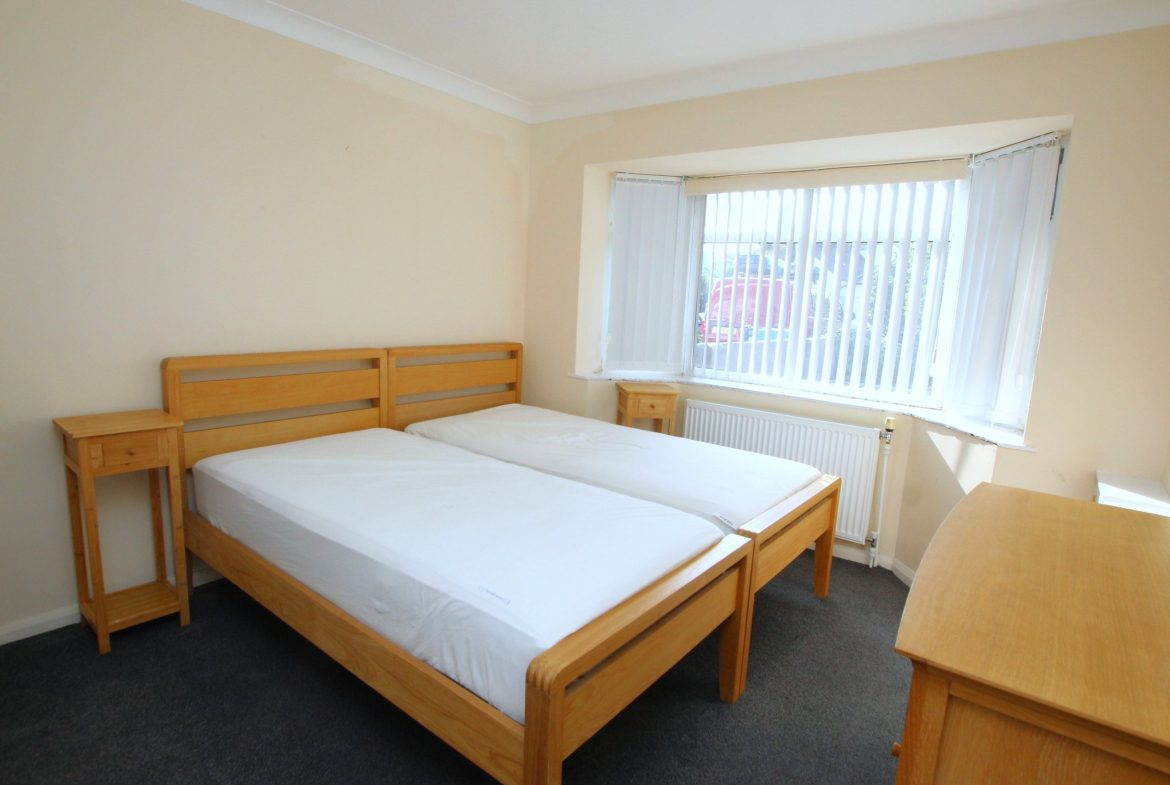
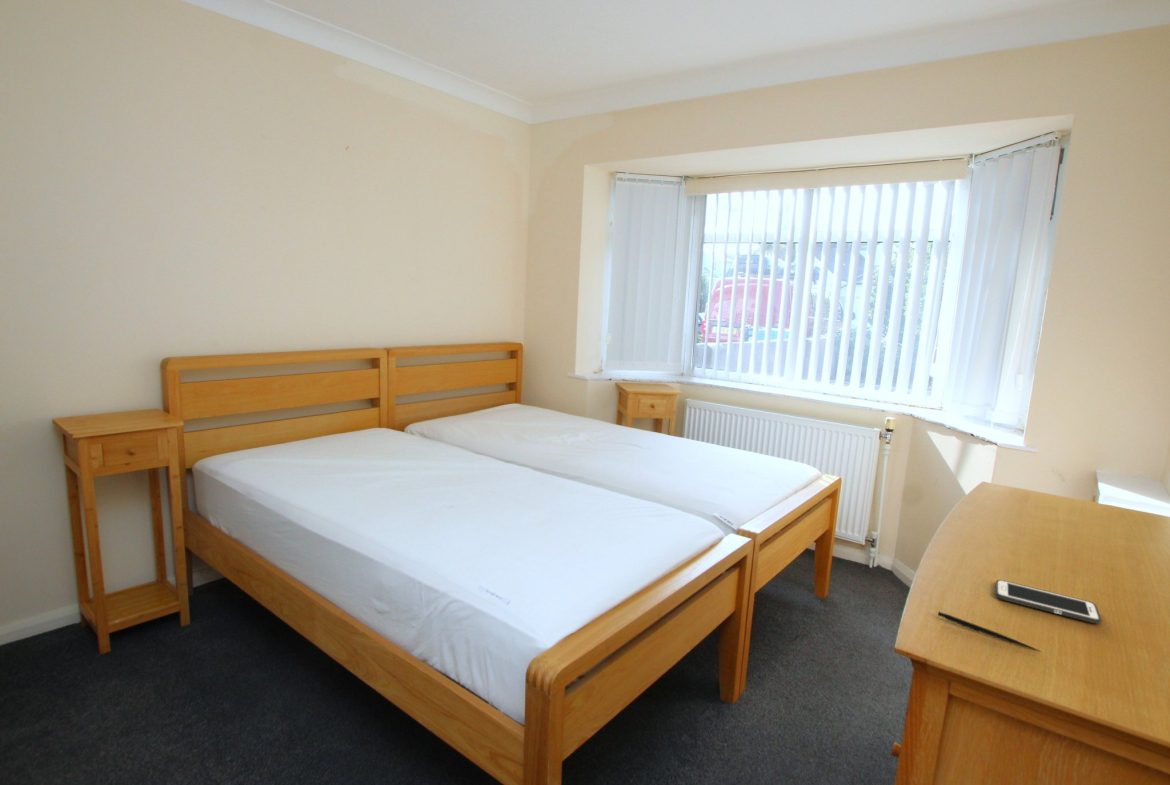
+ pen (987, 631)
+ cell phone (1045, 600)
